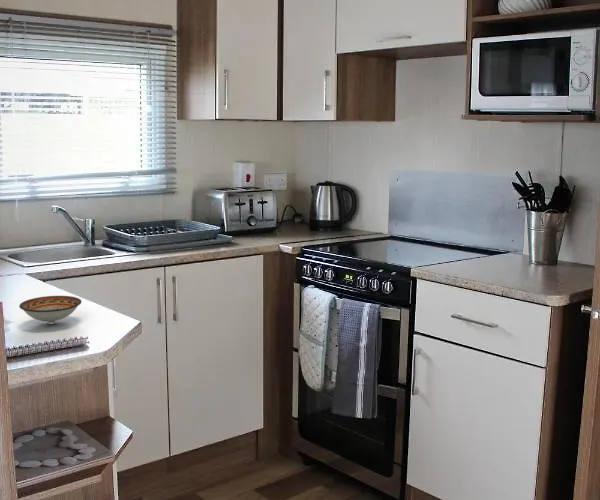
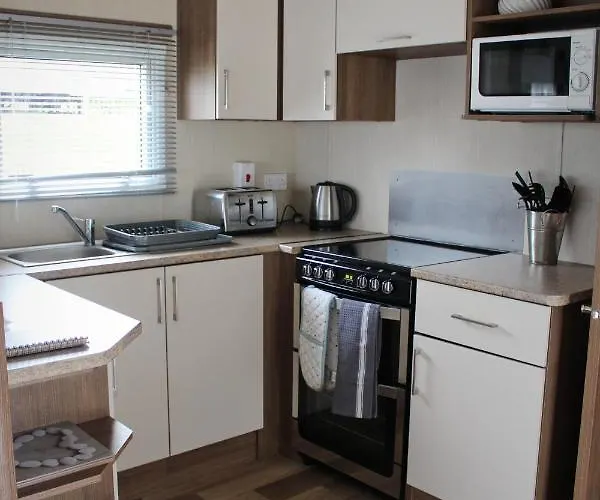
- bowl (51, 312)
